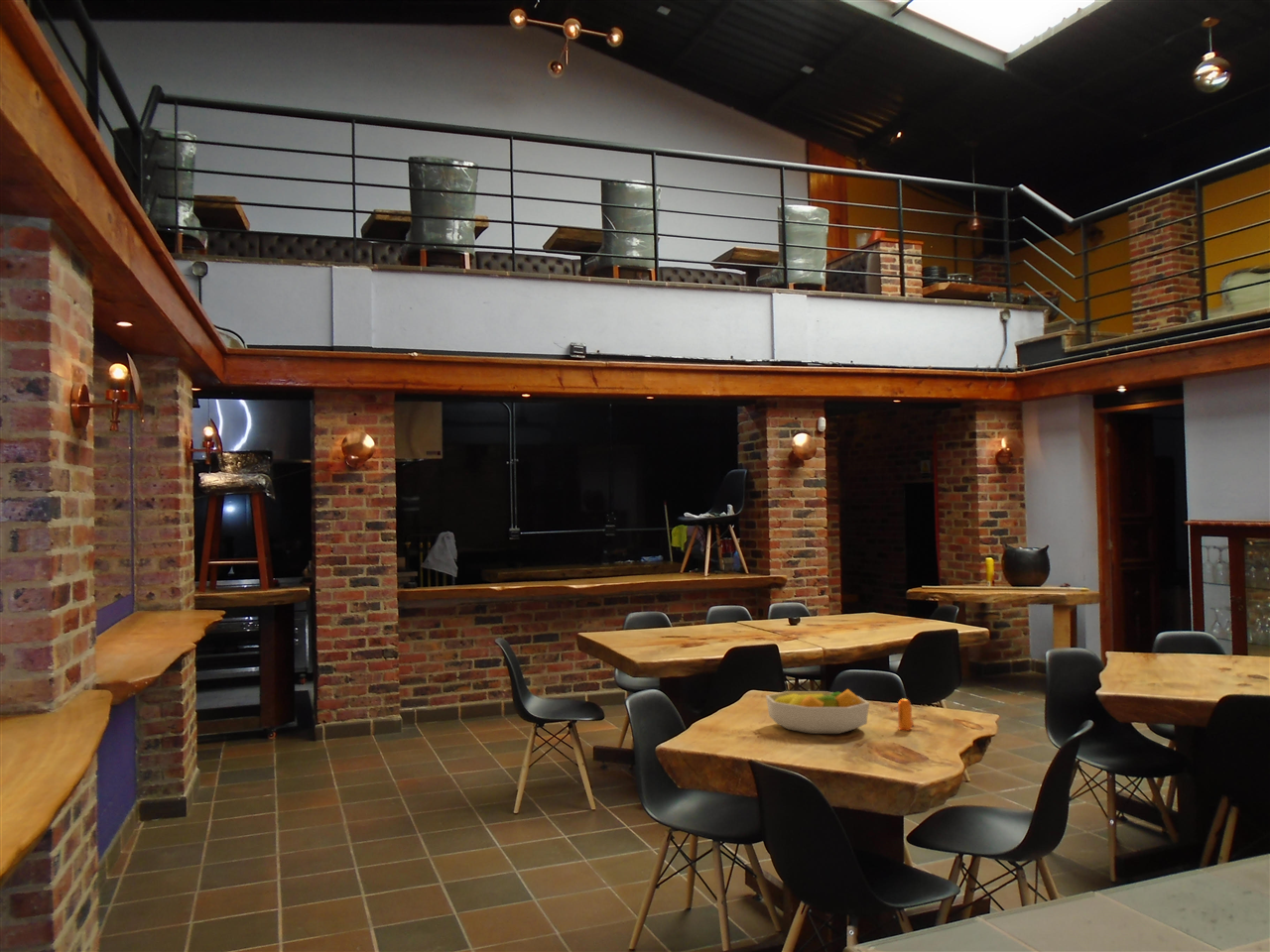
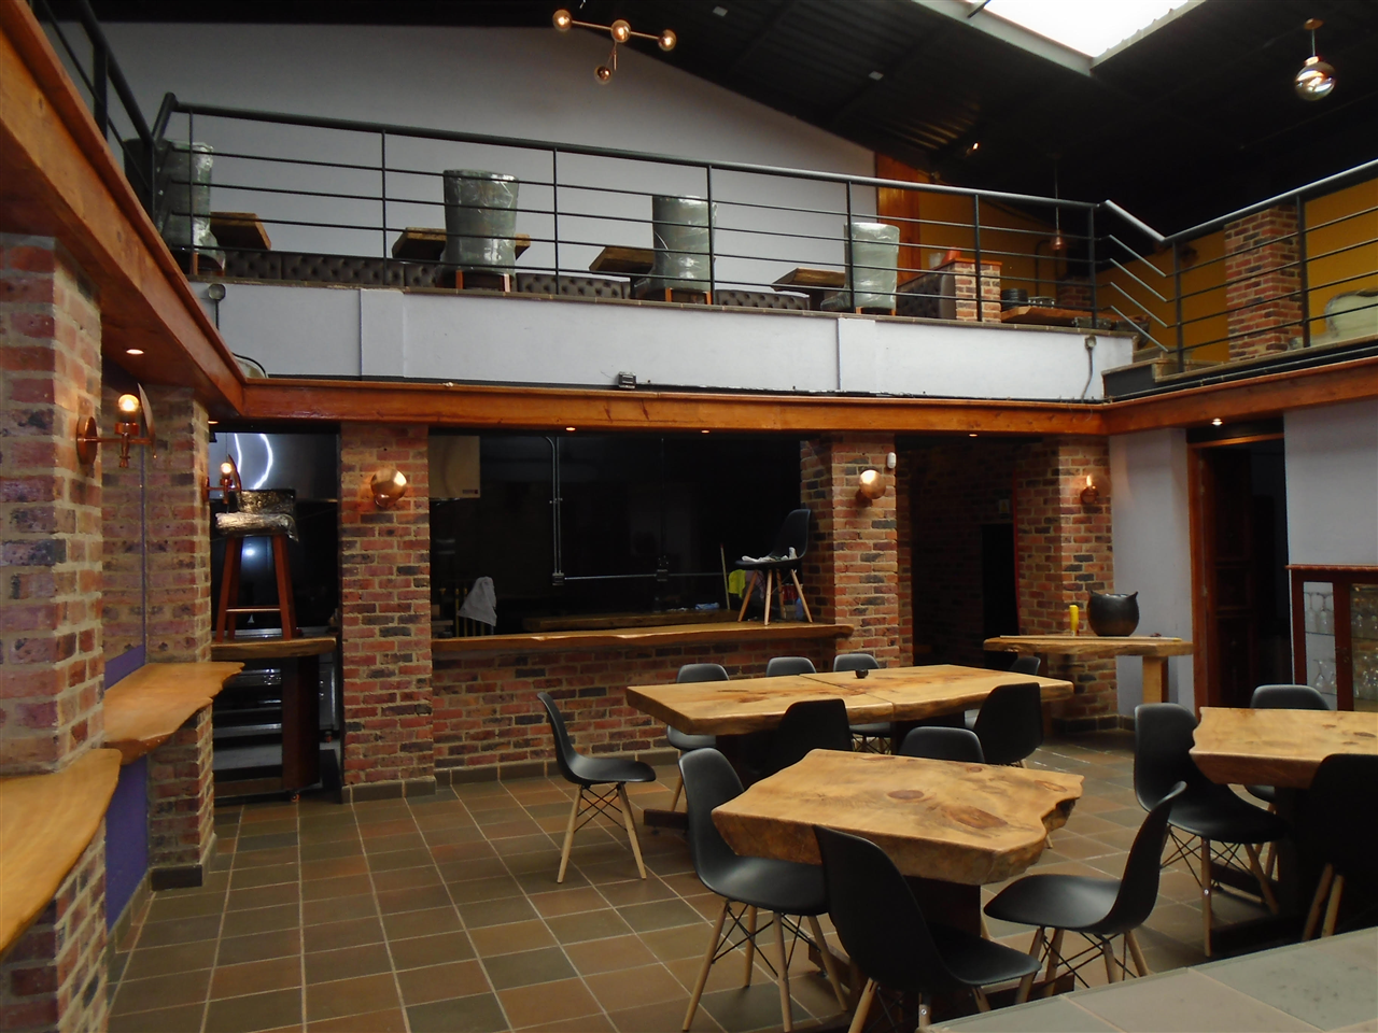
- fruit bowl (816, 706)
- pepper shaker (906, 711)
